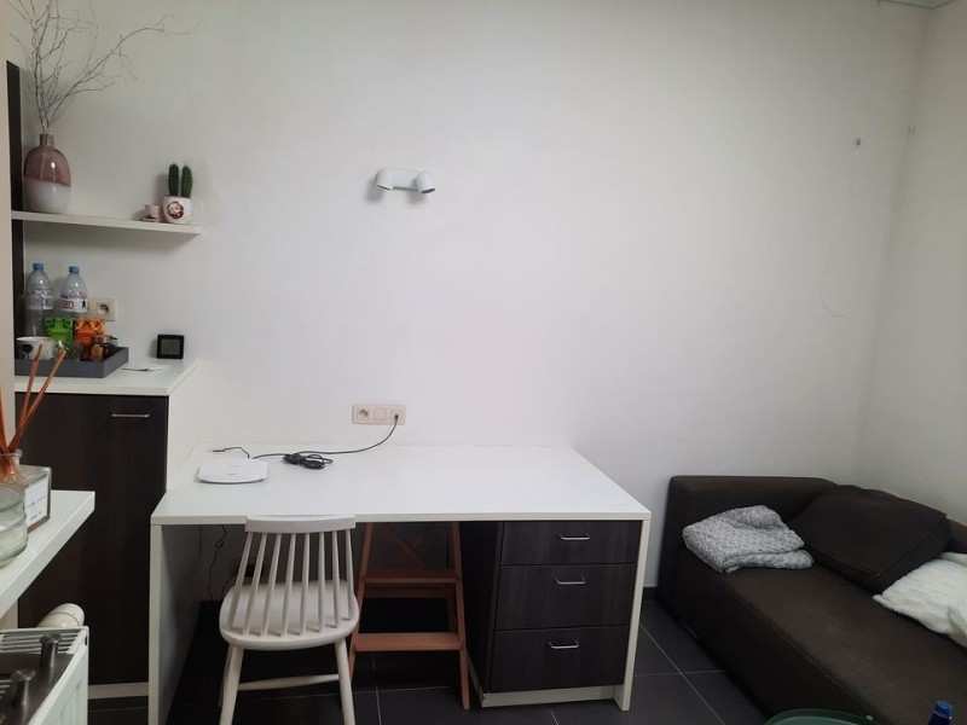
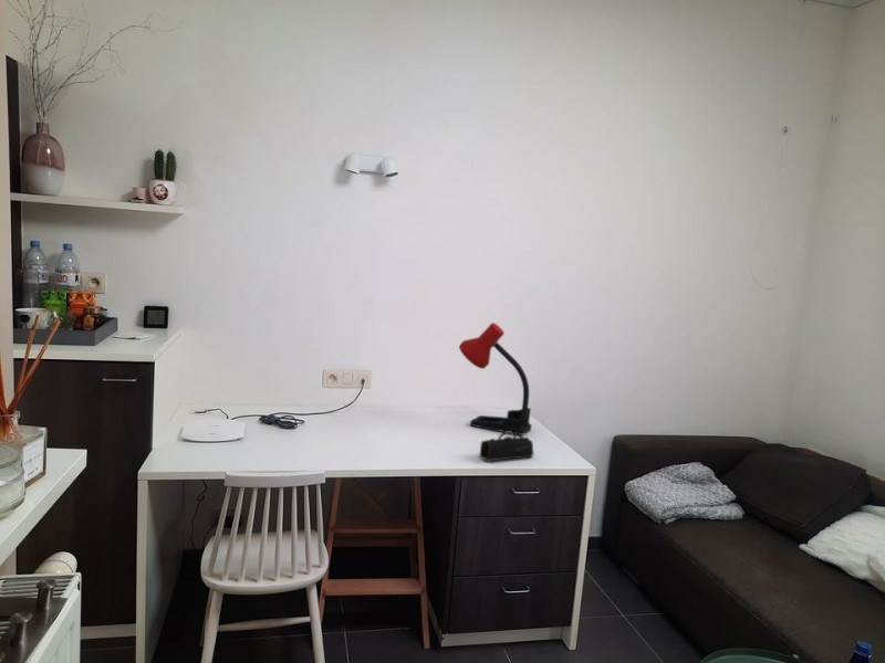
+ desk lamp (487, 365)
+ pencil case (507, 443)
